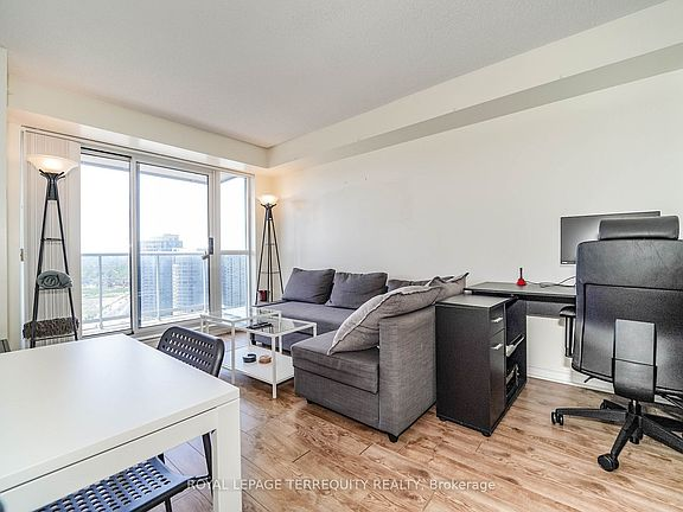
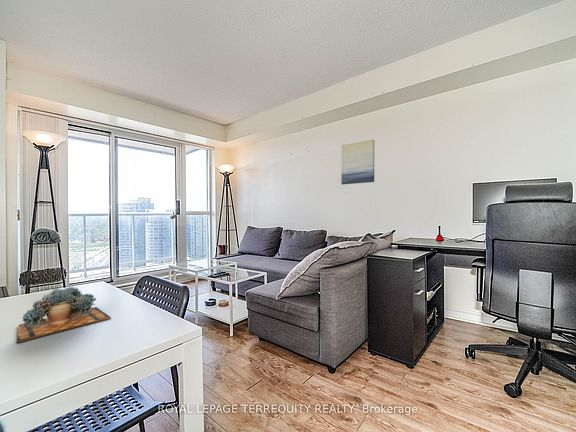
+ succulent plant (64, 305)
+ wall art (357, 163)
